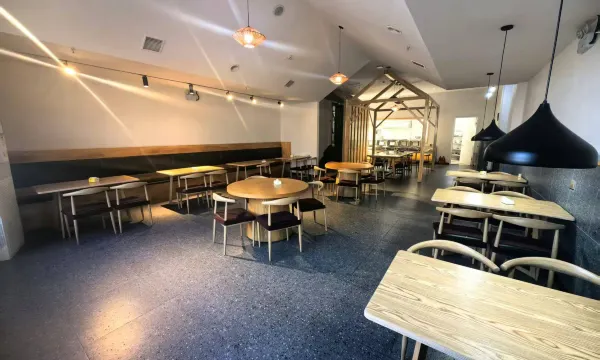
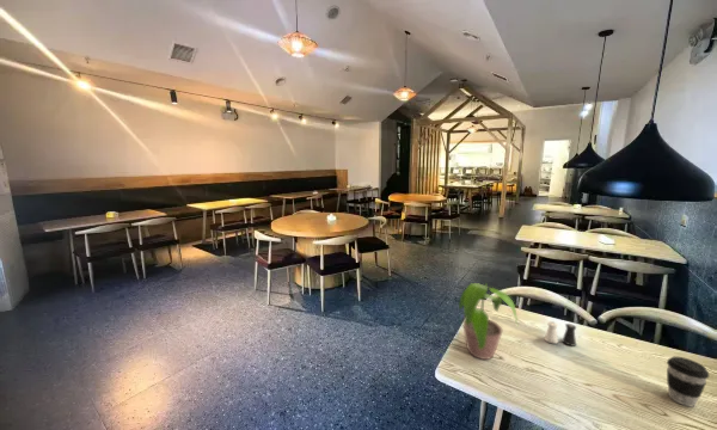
+ salt and pepper shaker (564, 333)
+ coffee cup (685, 381)
+ potted plant (483, 317)
